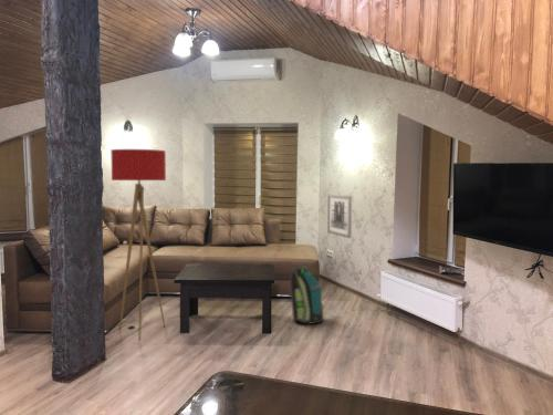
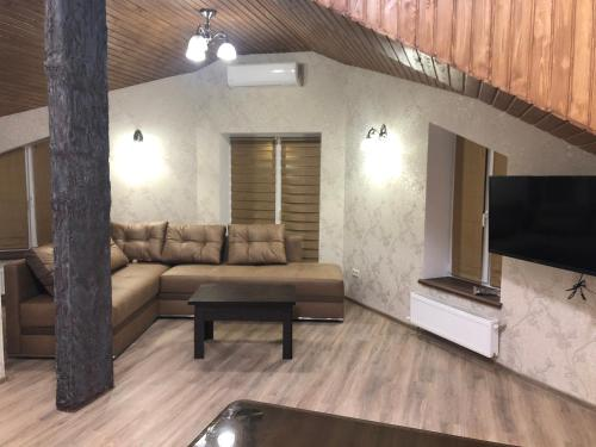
- backpack (304, 292)
- floor lamp (140, 242)
- wall art (338, 215)
